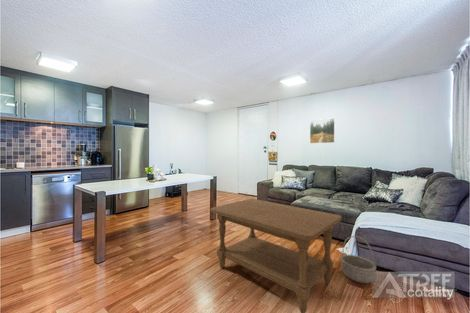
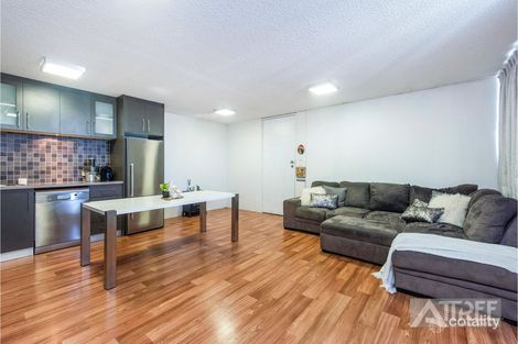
- basket (357, 256)
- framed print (322, 131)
- coffee table (271, 243)
